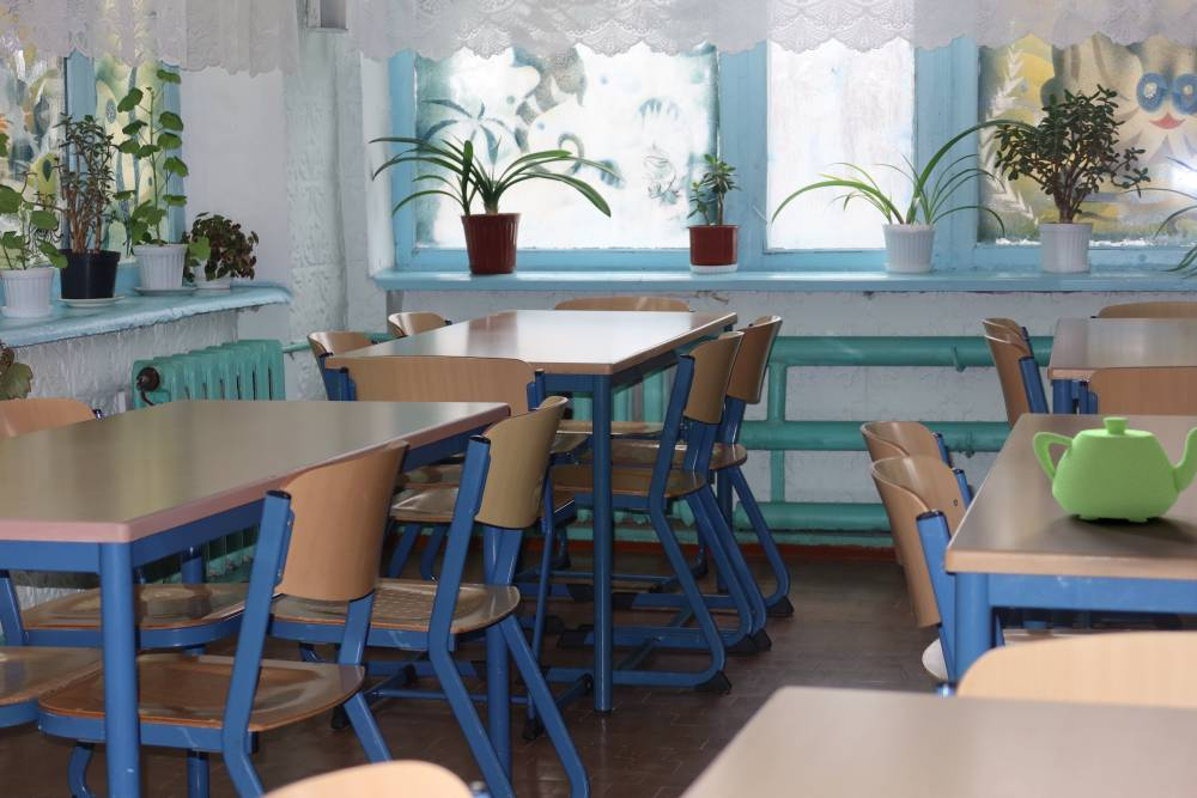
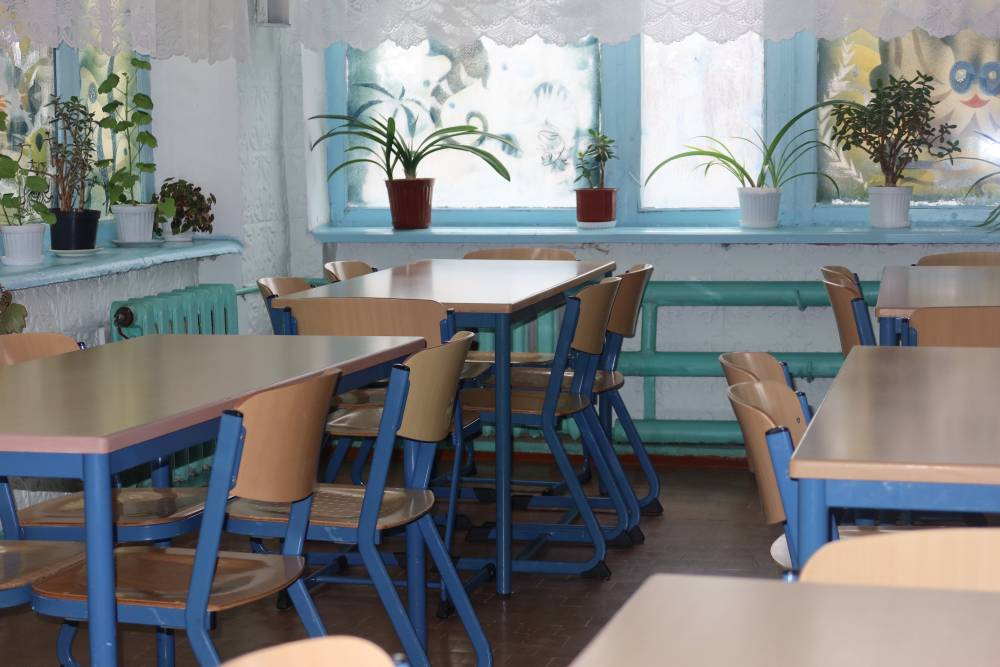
- teapot (1122, 467)
